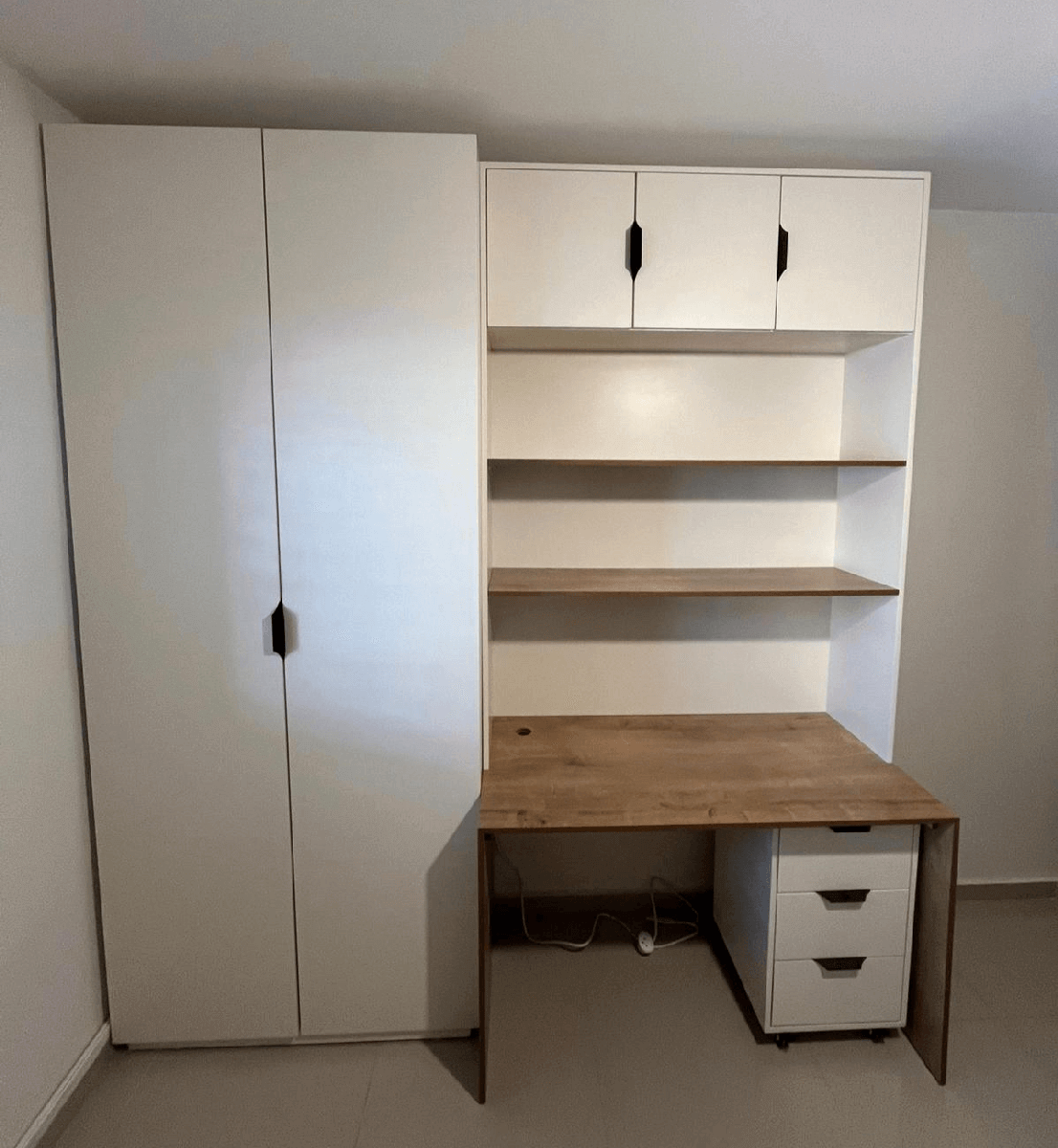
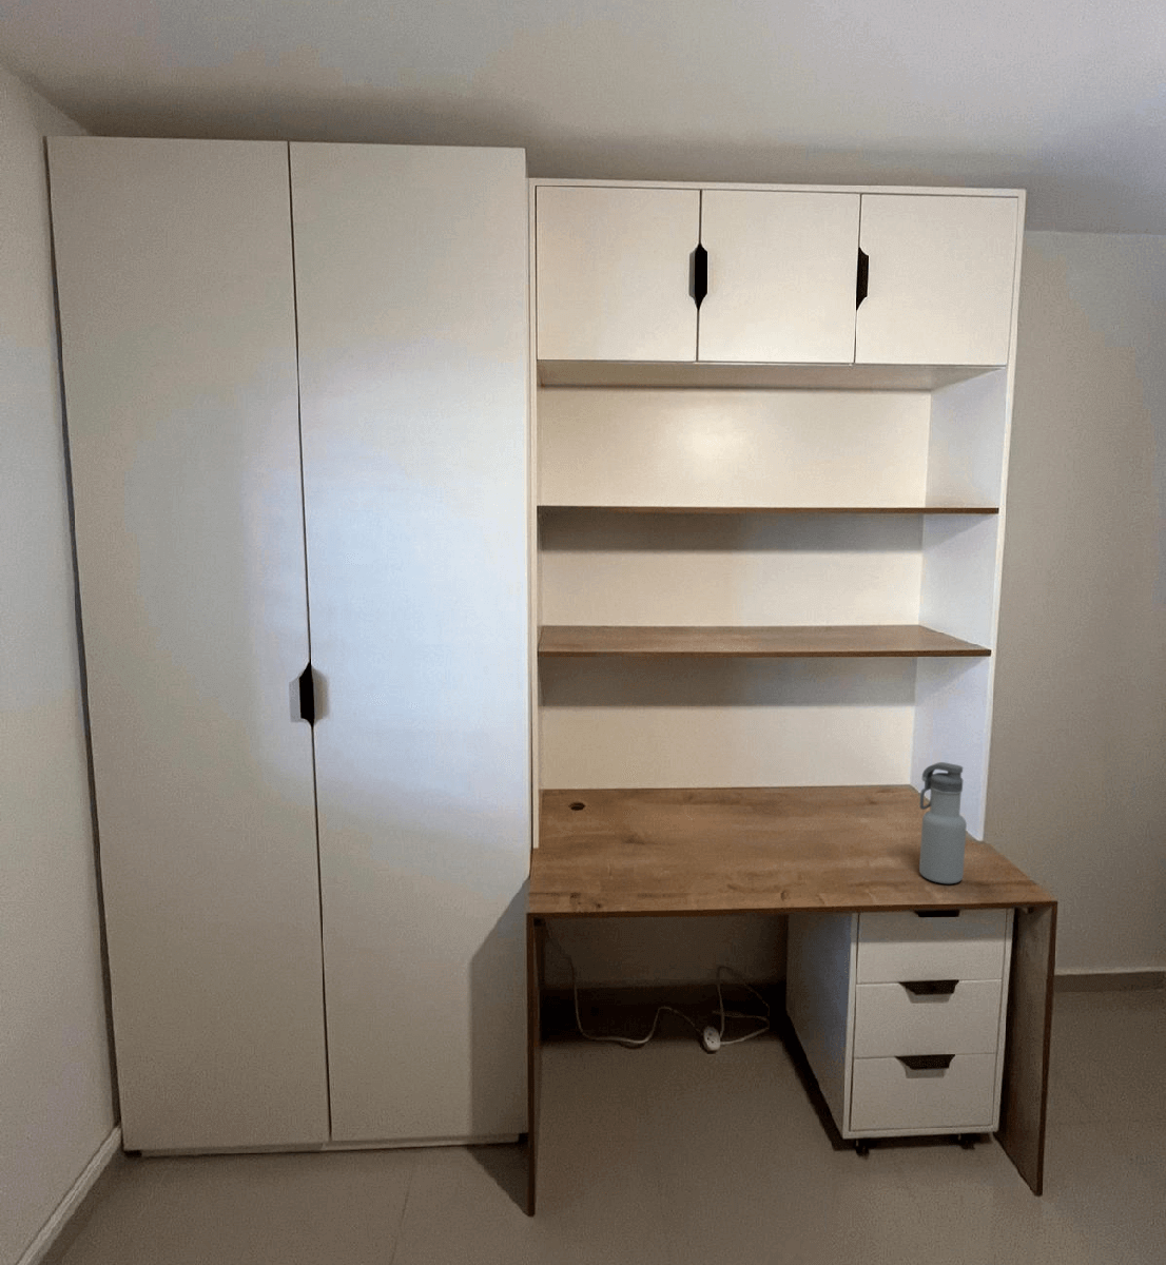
+ water bottle (942, 820)
